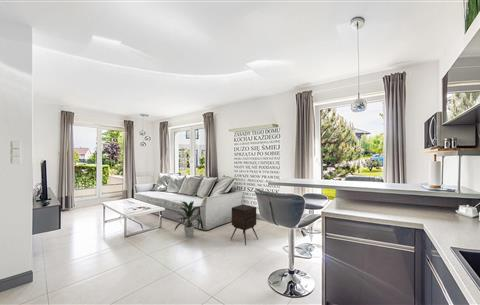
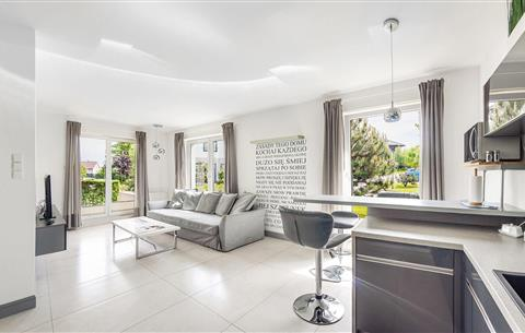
- side table (244, 223)
- indoor plant (187, 217)
